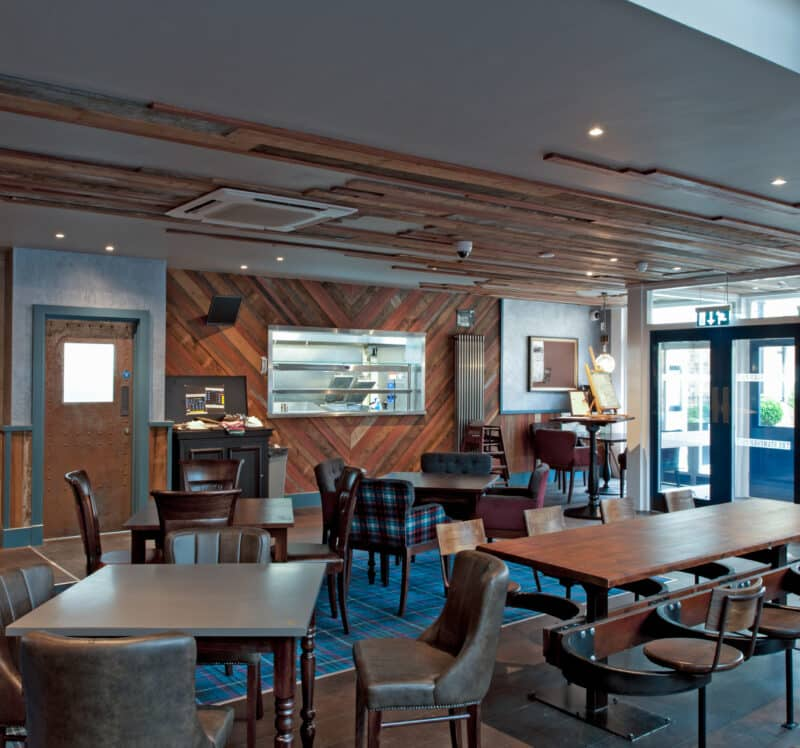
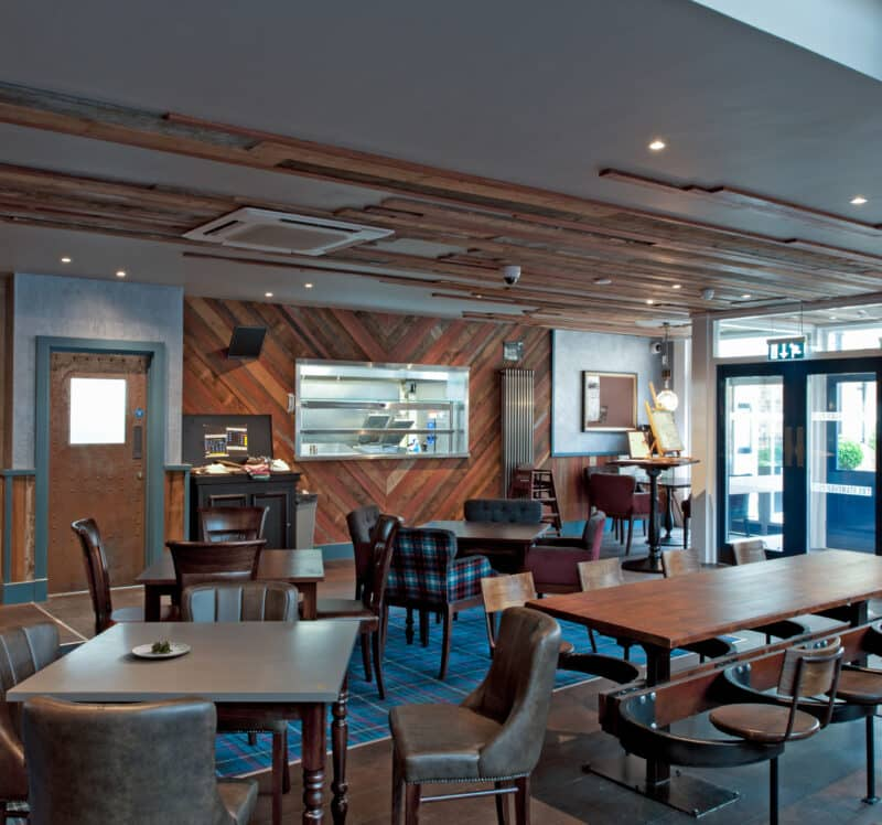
+ salad plate (161, 646)
